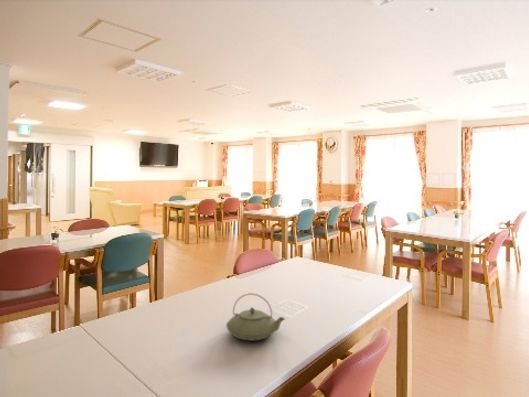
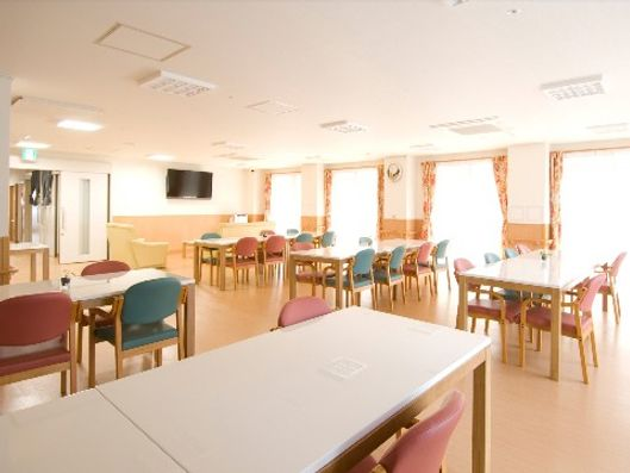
- teapot (255, 314)
